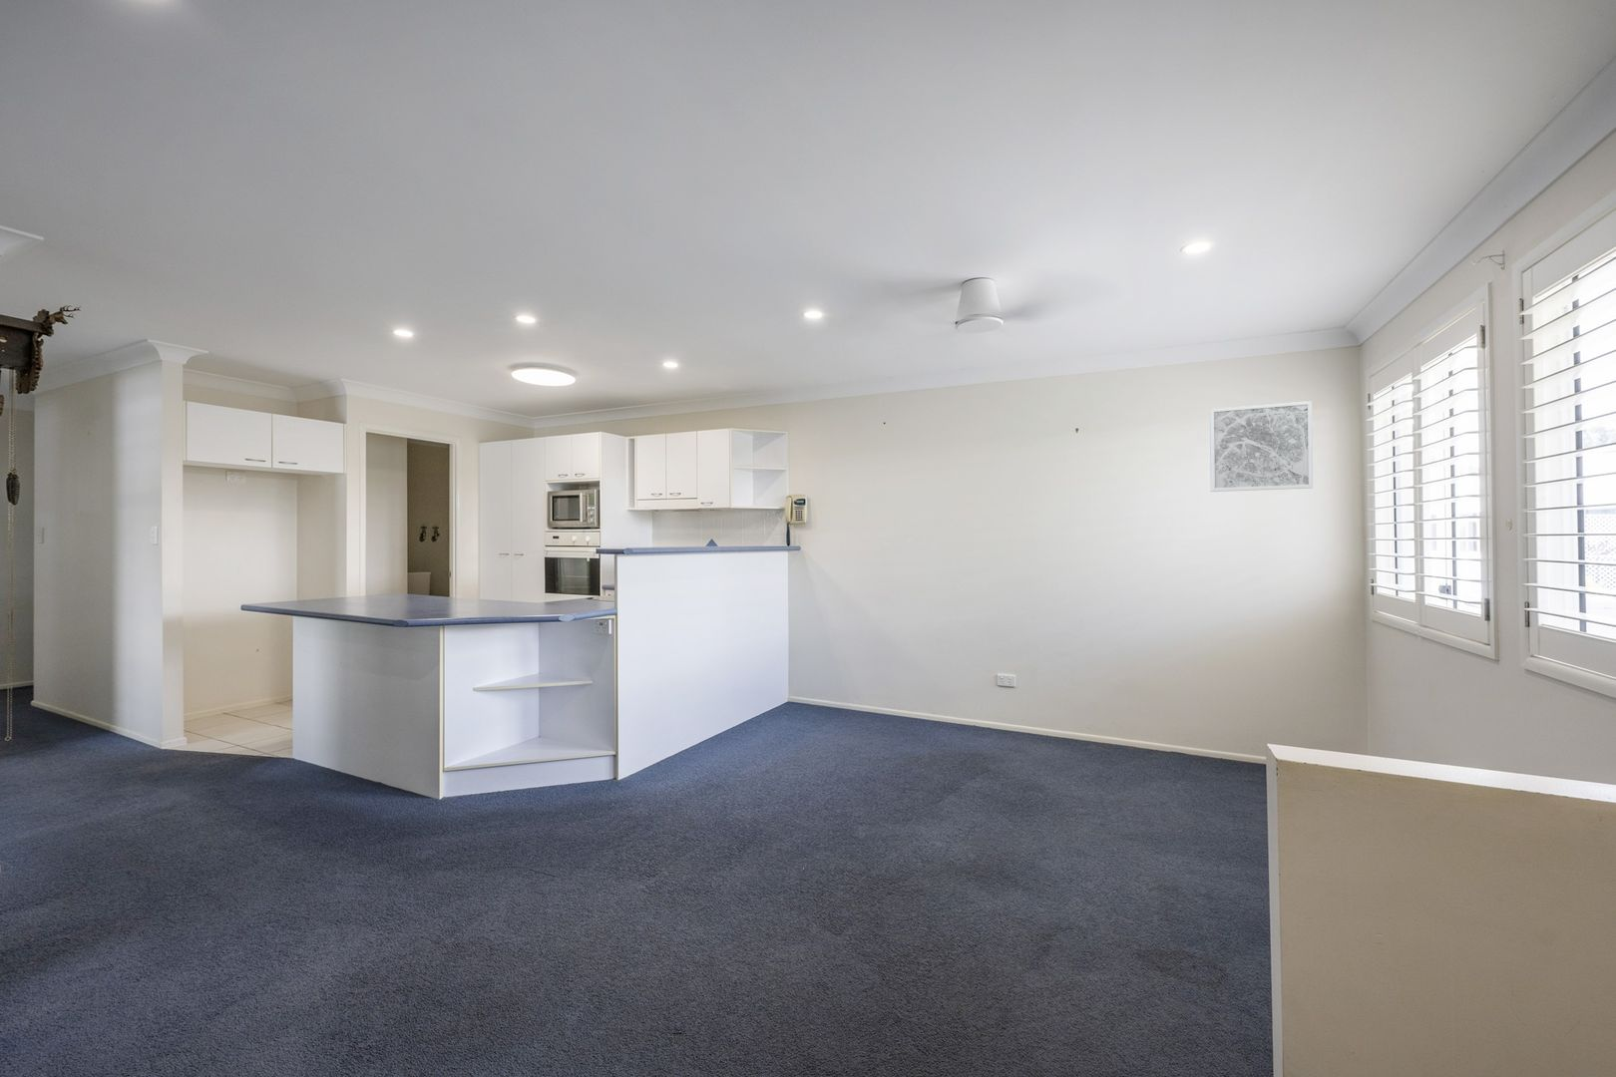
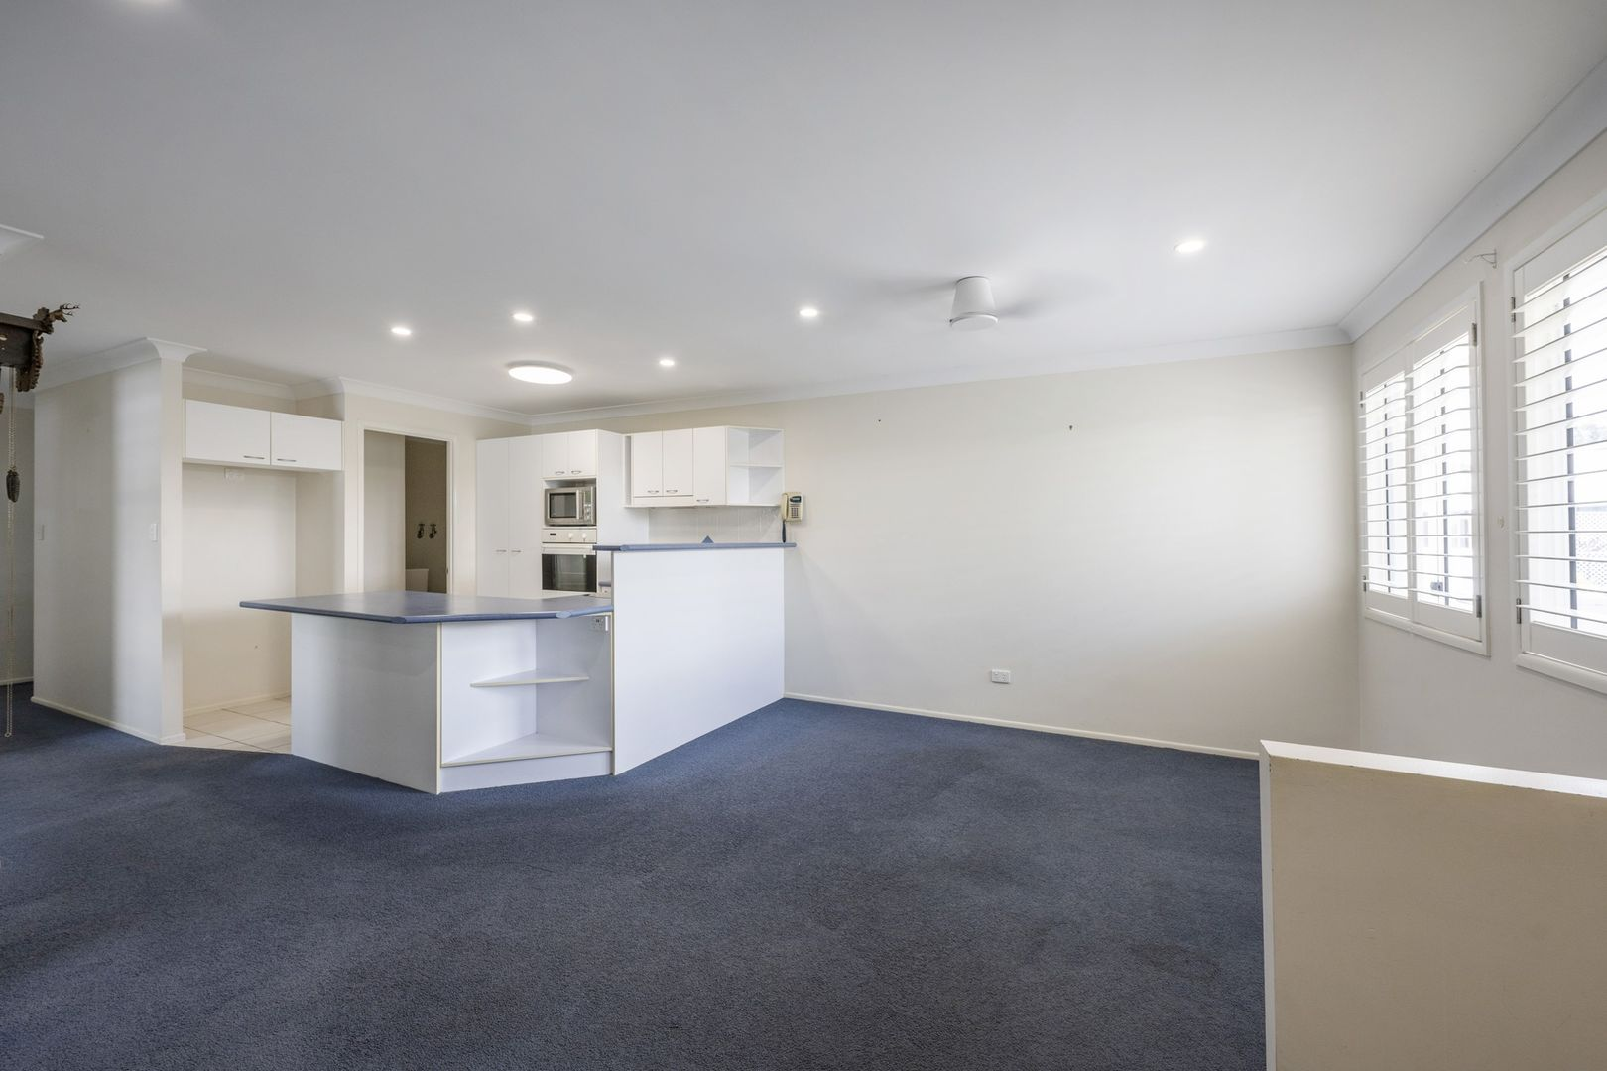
- wall art (1259, 447)
